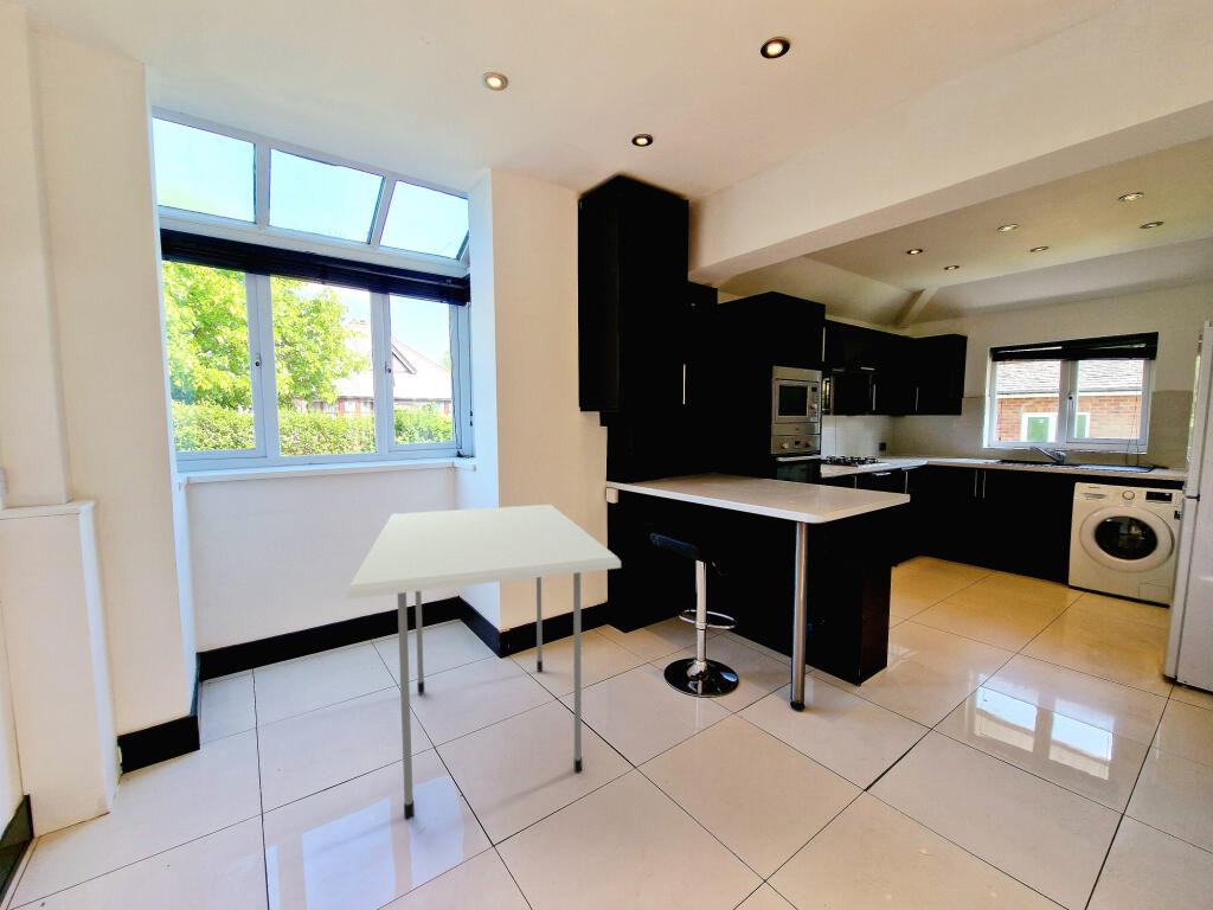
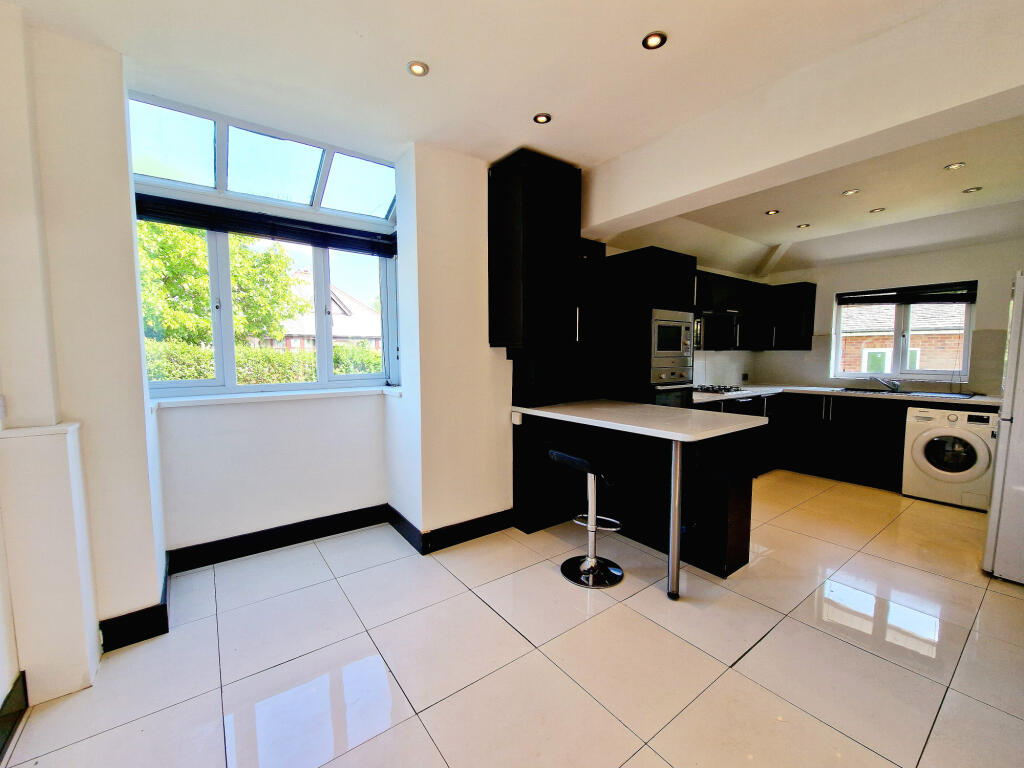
- dining table (482, 583)
